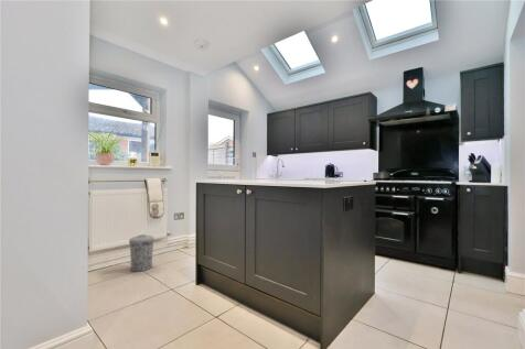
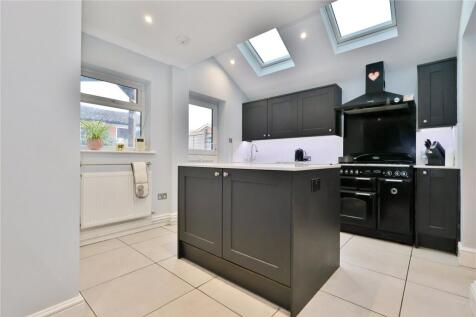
- trash can (141, 251)
